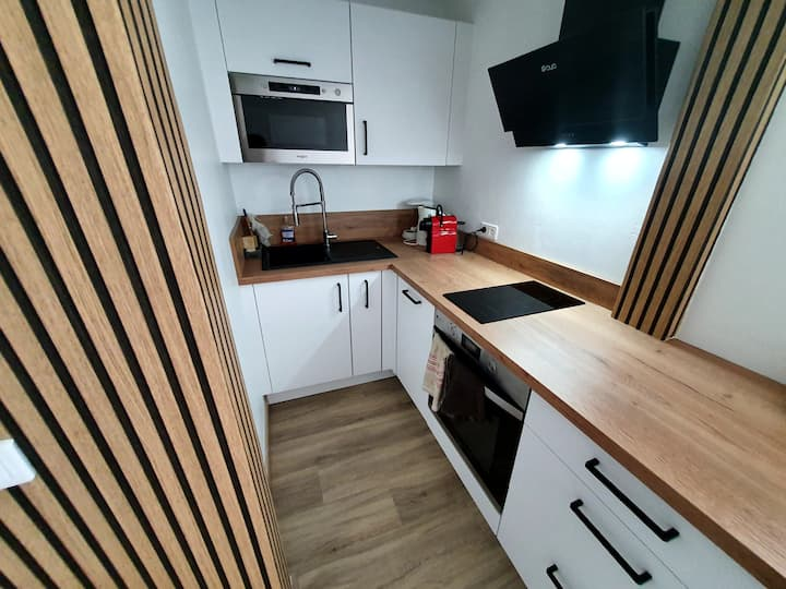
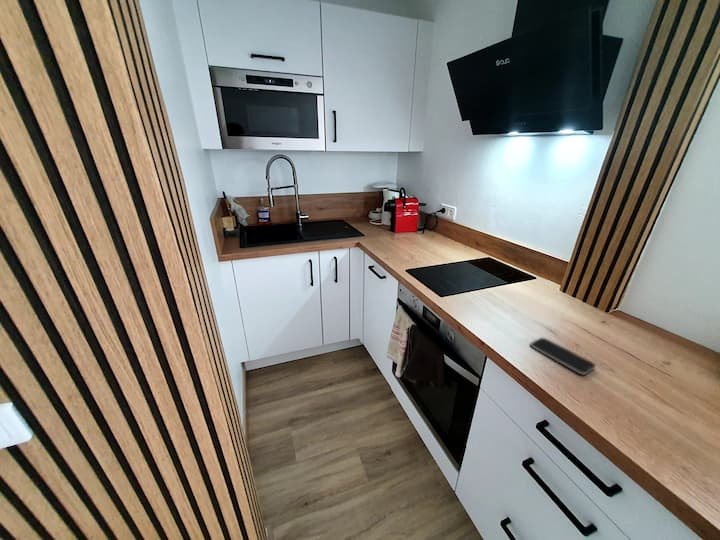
+ smartphone (561, 354)
